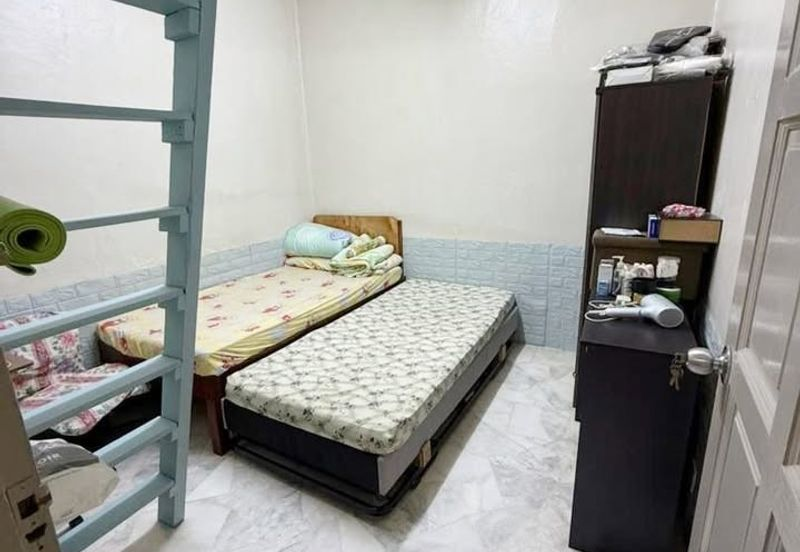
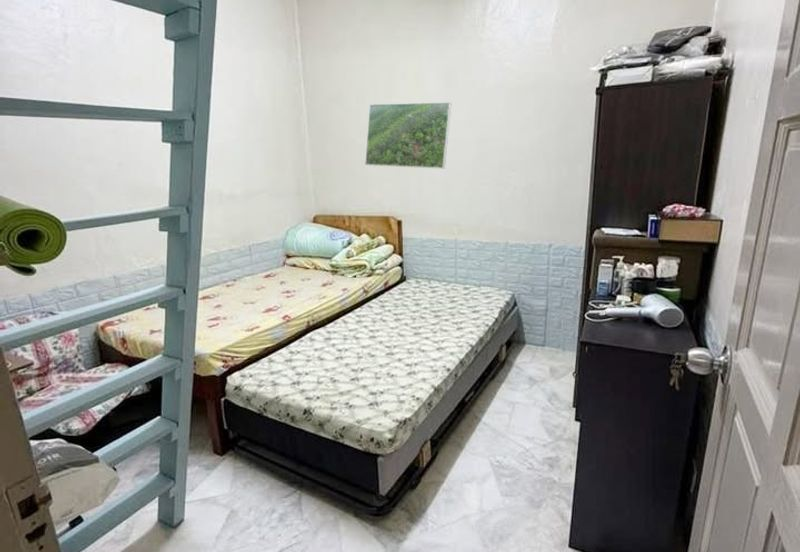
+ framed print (406, 135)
